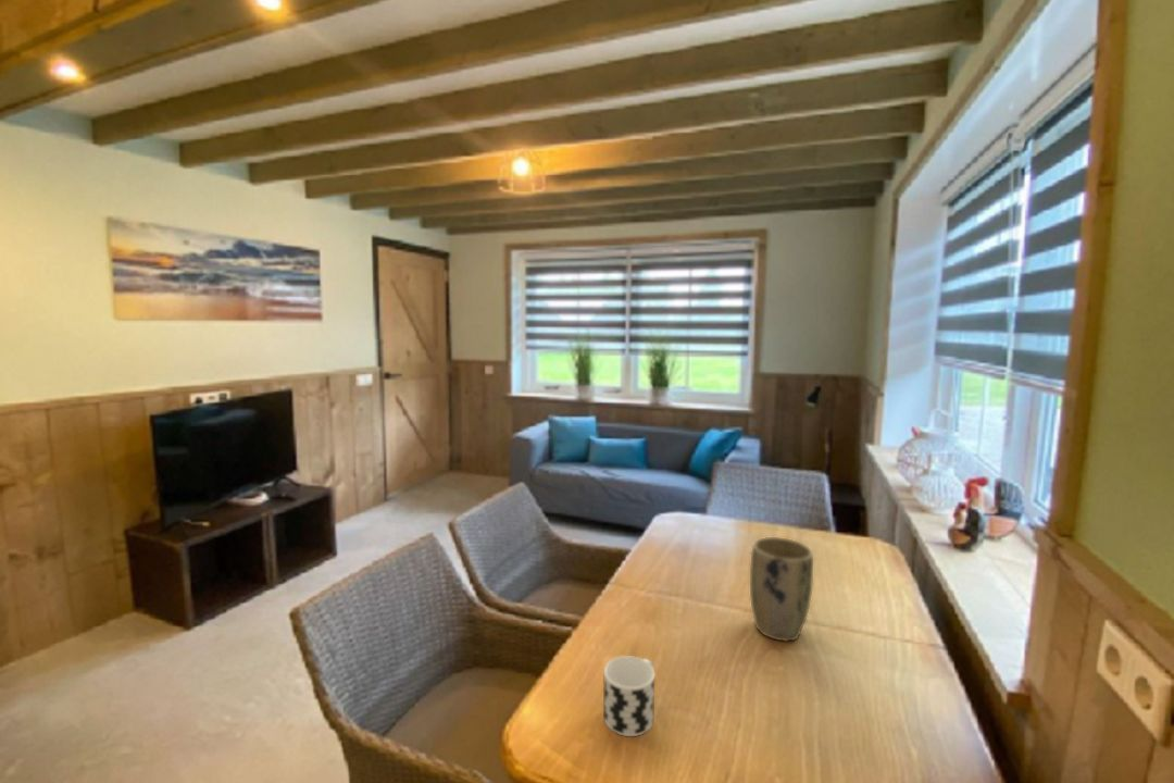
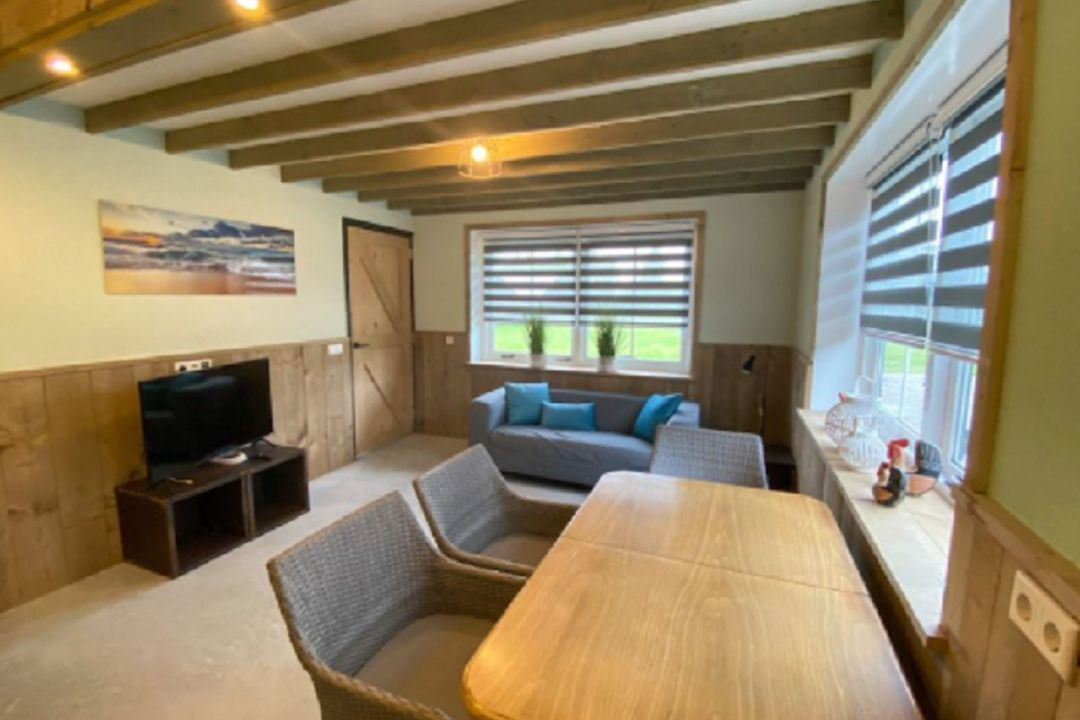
- plant pot (779, 588)
- cup (633, 689)
